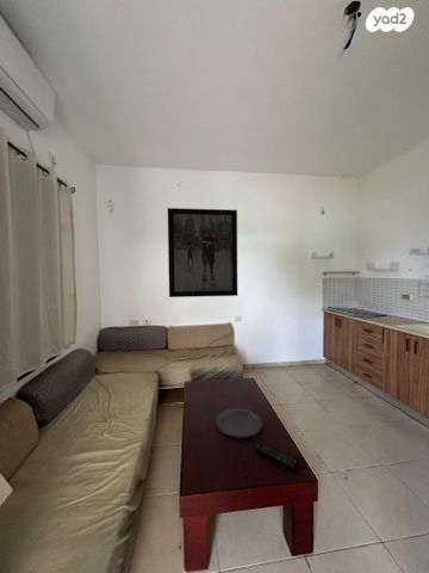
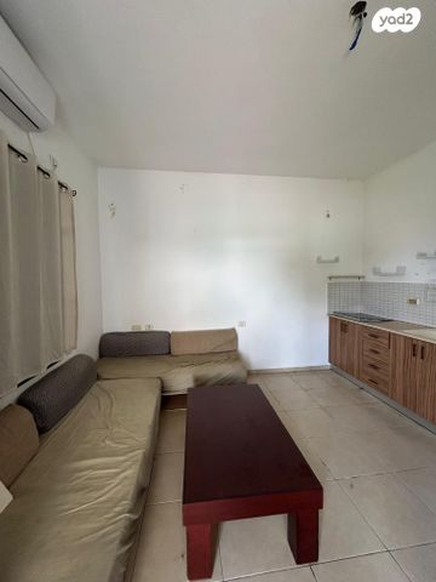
- wall art (203, 253)
- remote control (275, 456)
- plate (238, 423)
